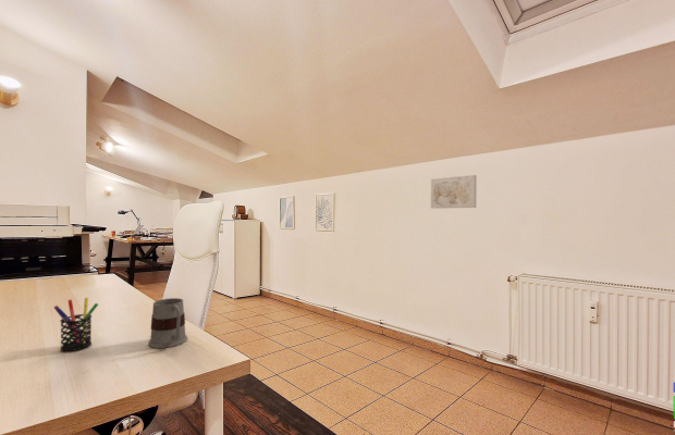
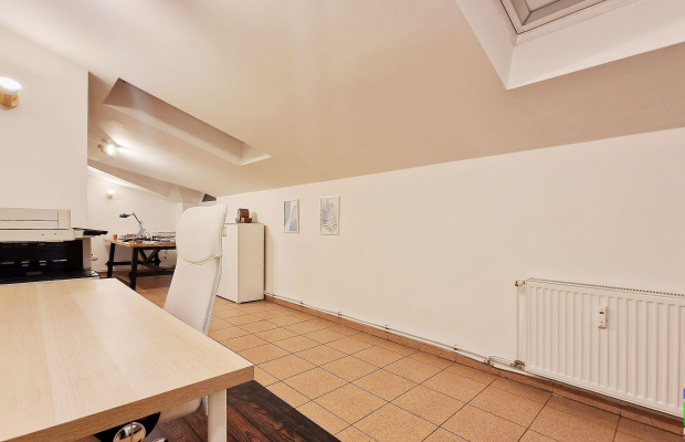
- wall art (452, 192)
- mug (170, 322)
- pen holder (78, 322)
